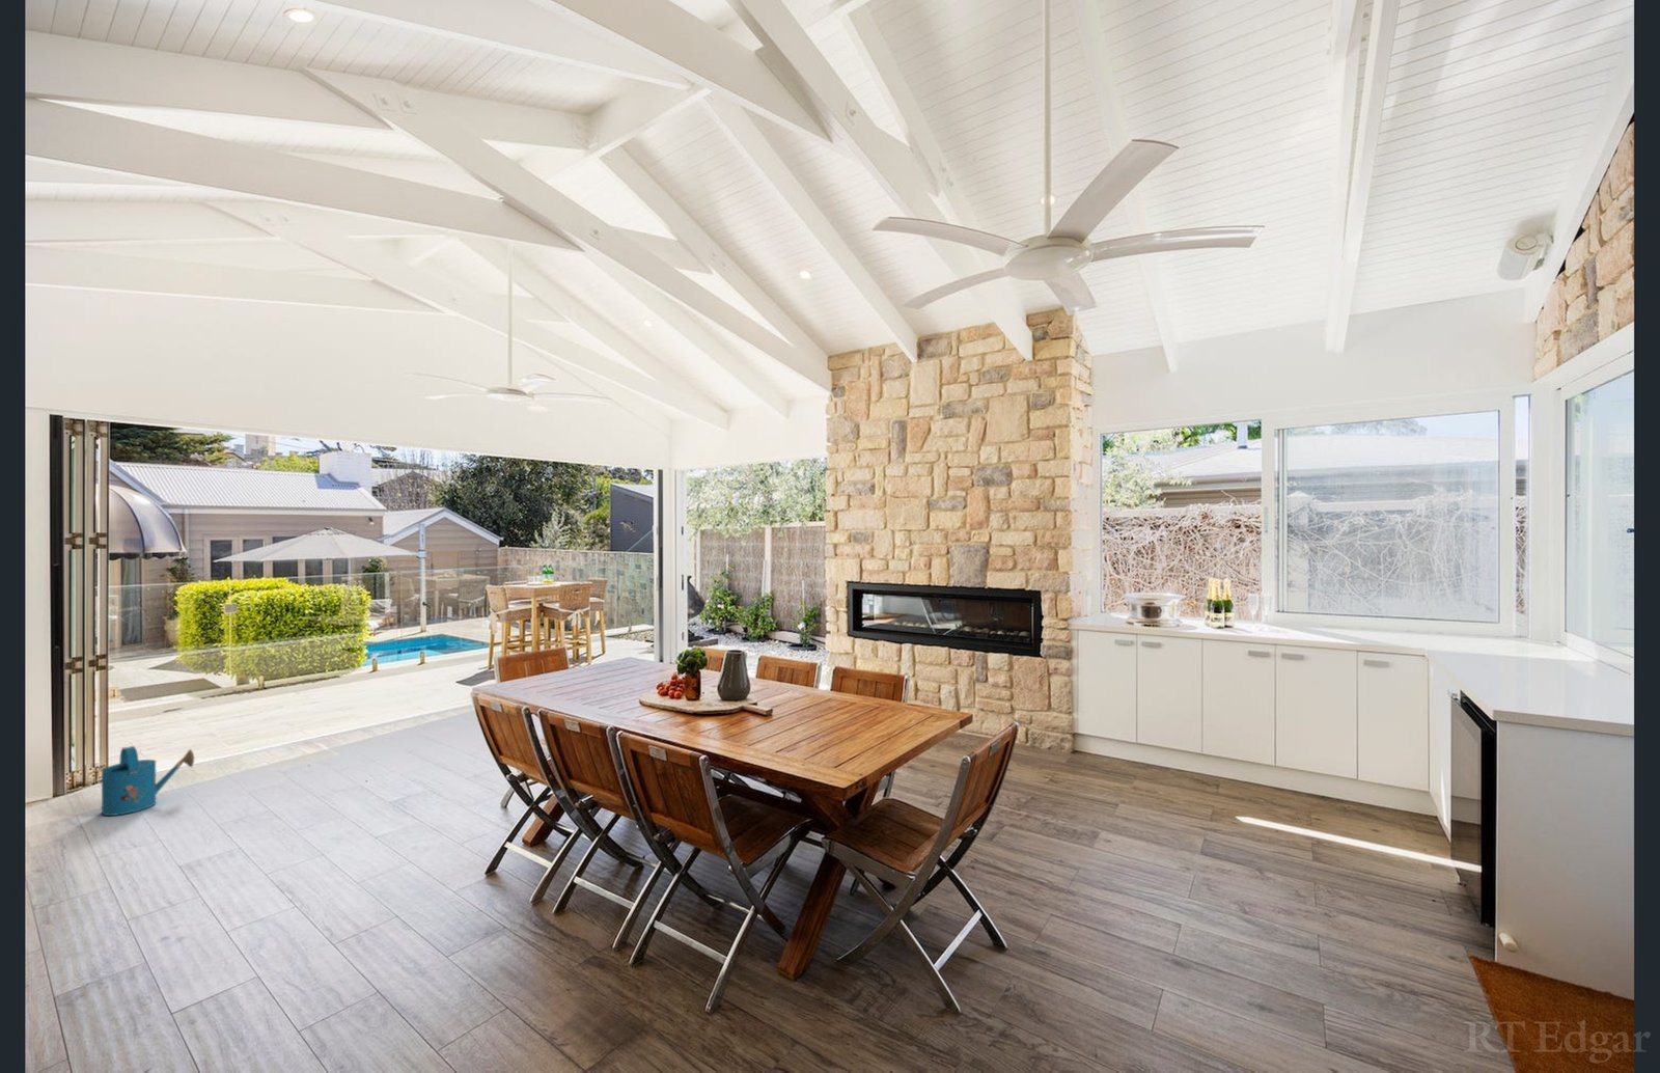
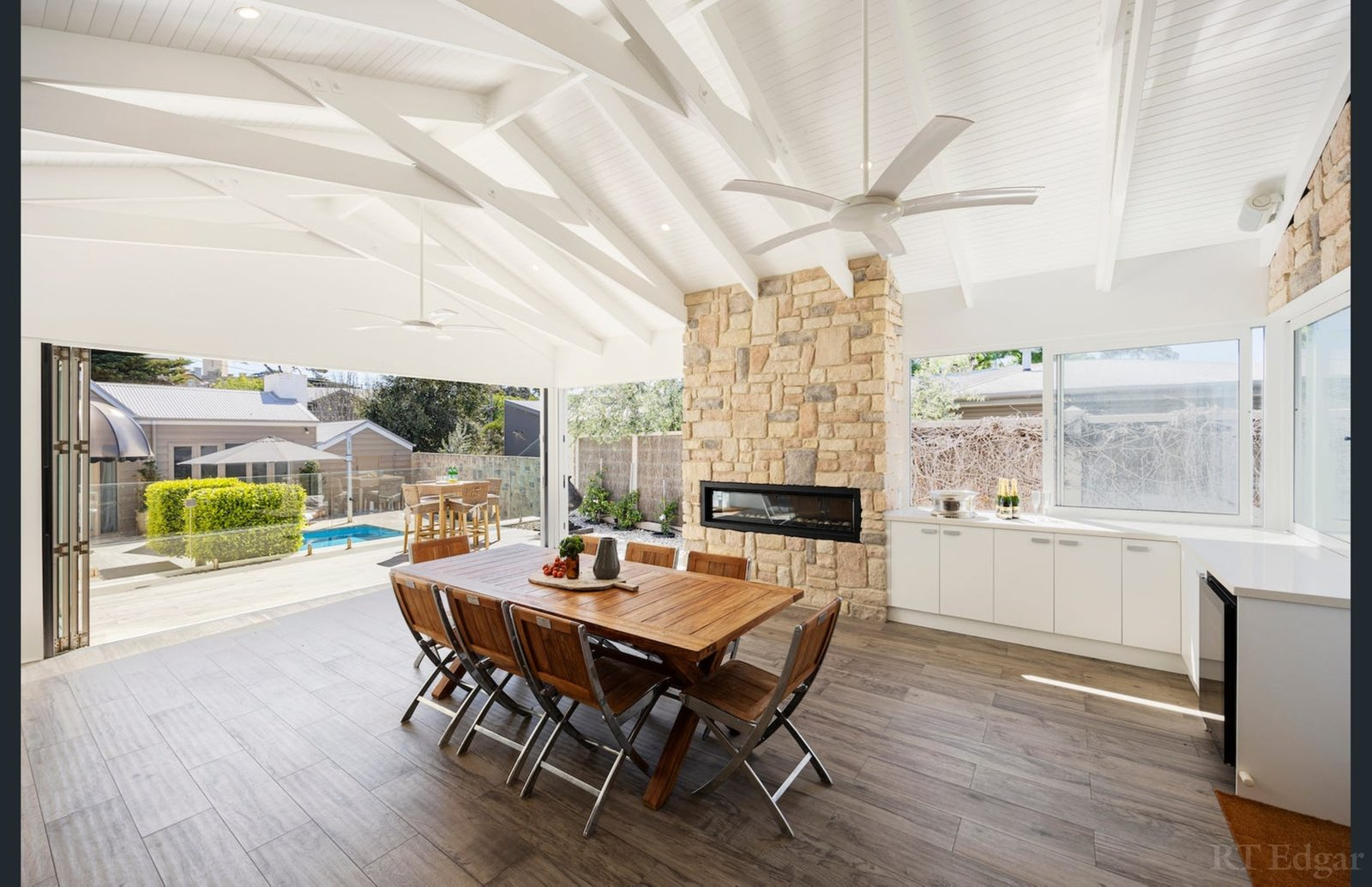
- watering can (149, 773)
